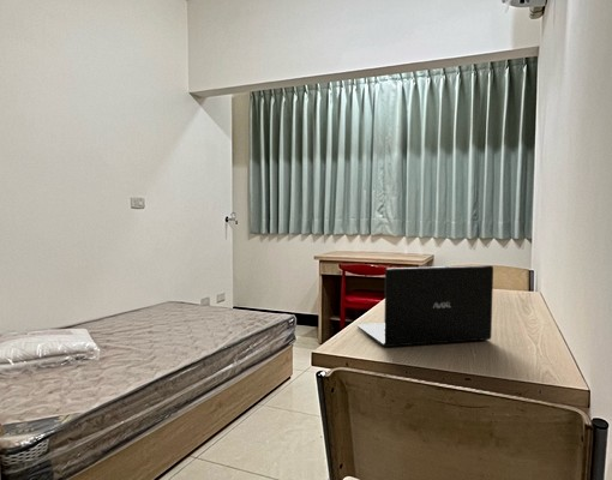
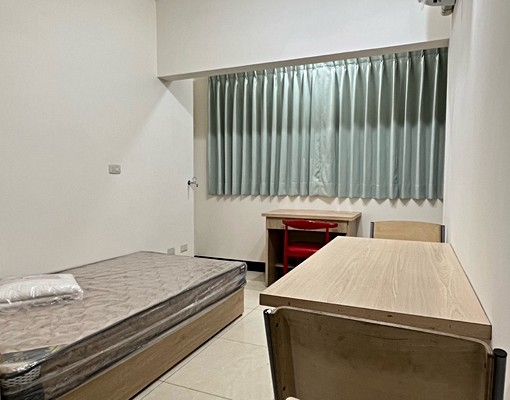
- laptop (421, 298)
